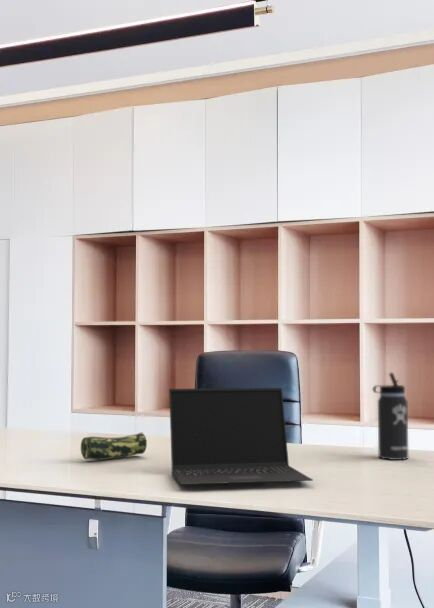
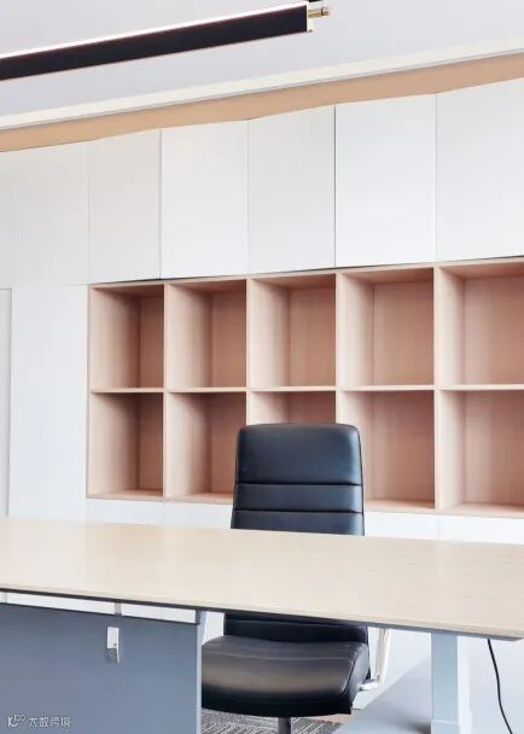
- thermos bottle (389, 415)
- laptop (236, 434)
- pencil case (115, 446)
